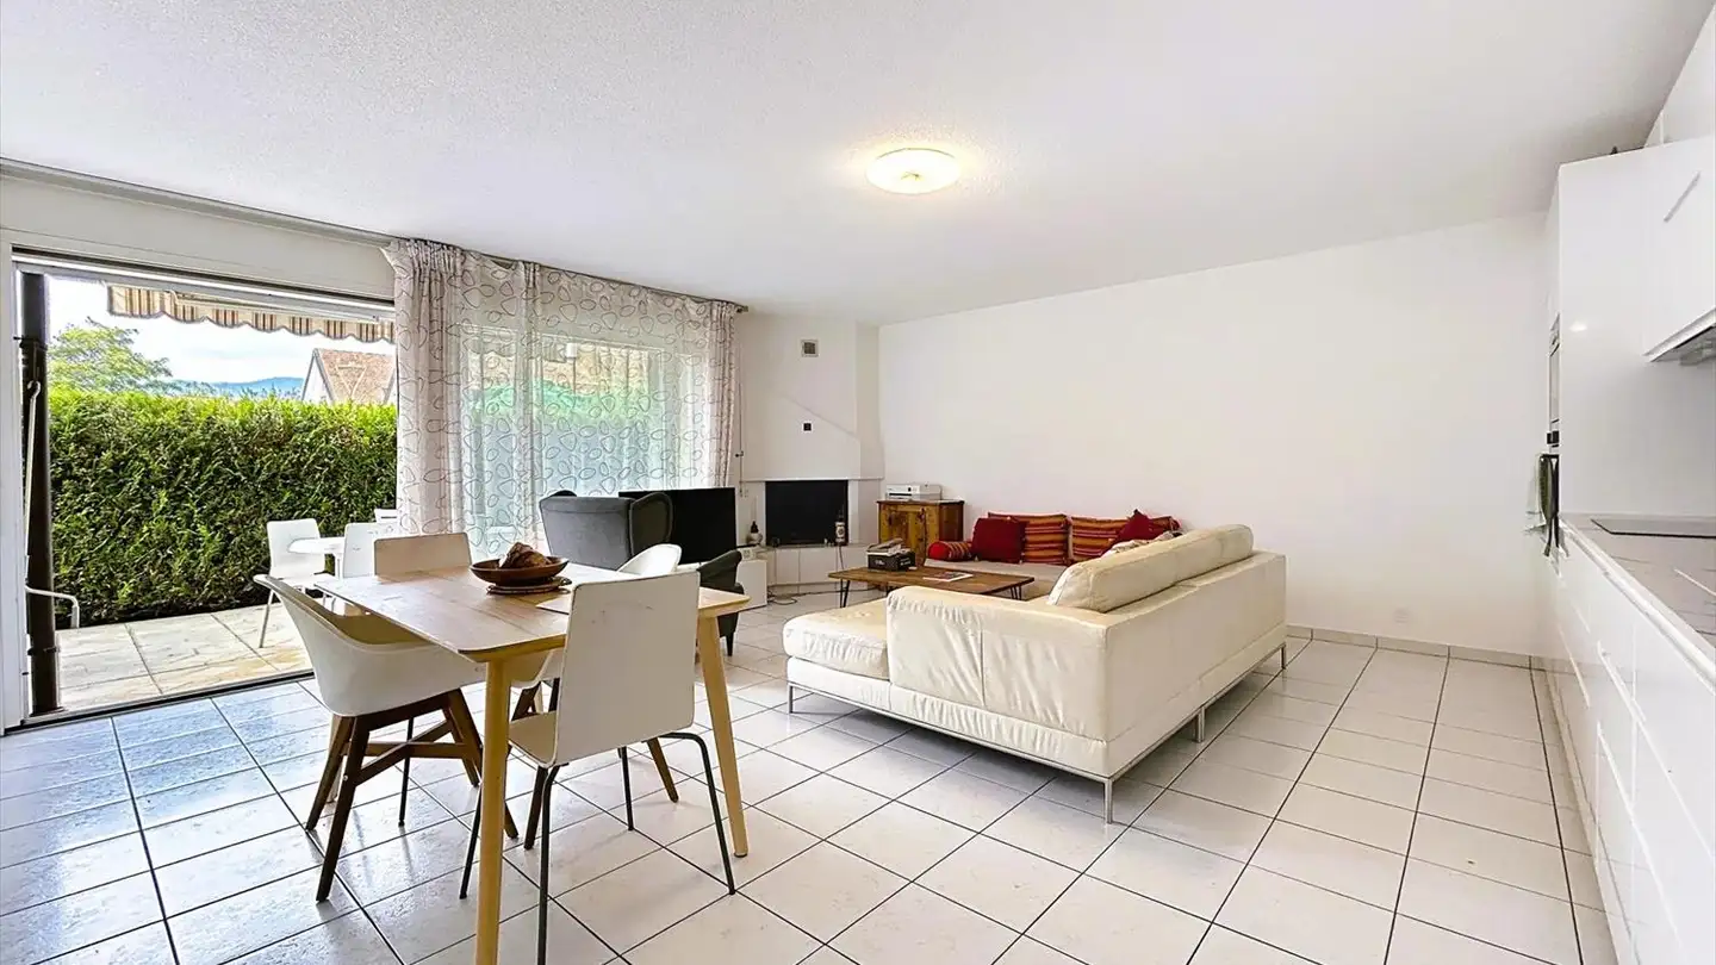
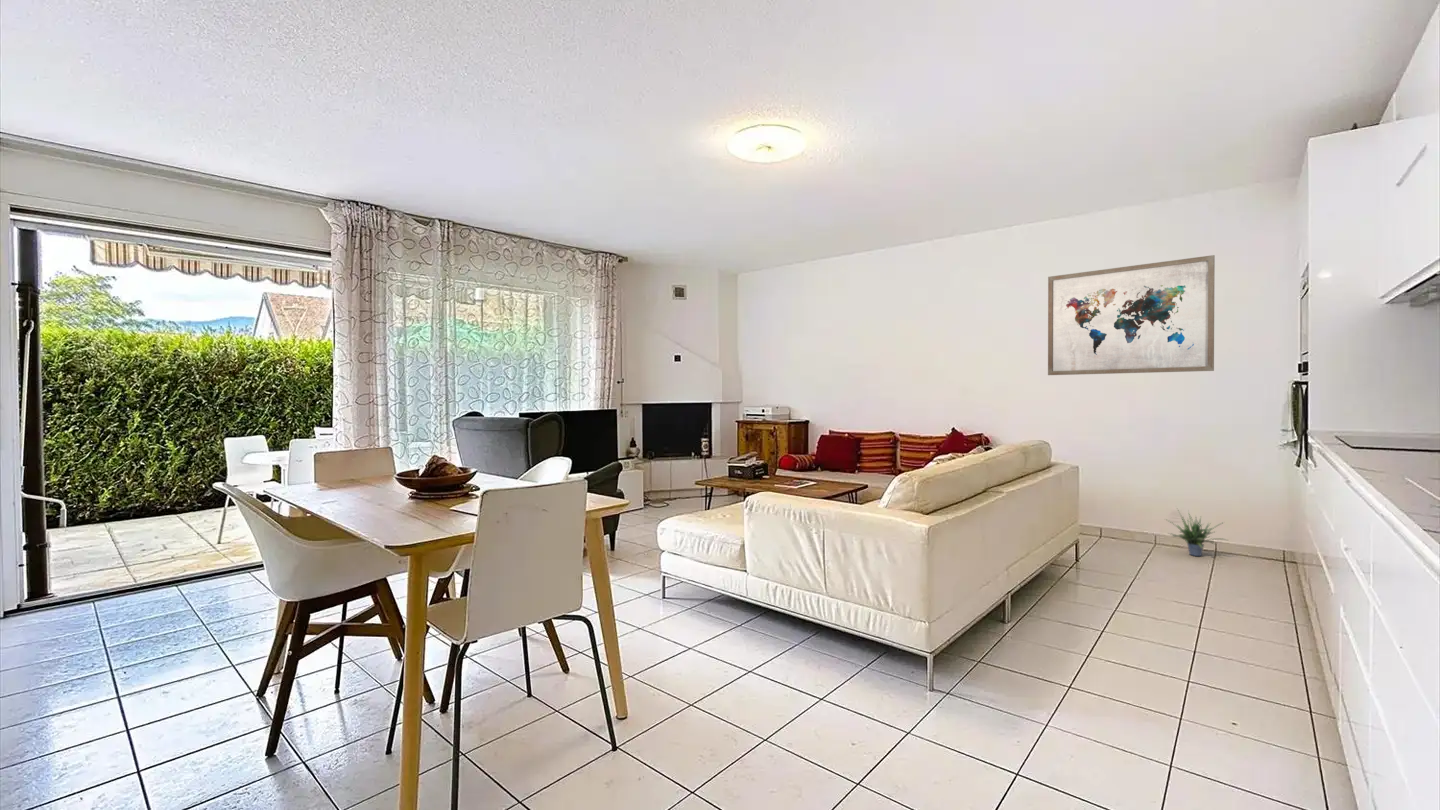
+ potted plant (1195, 531)
+ wall art (1124, 320)
